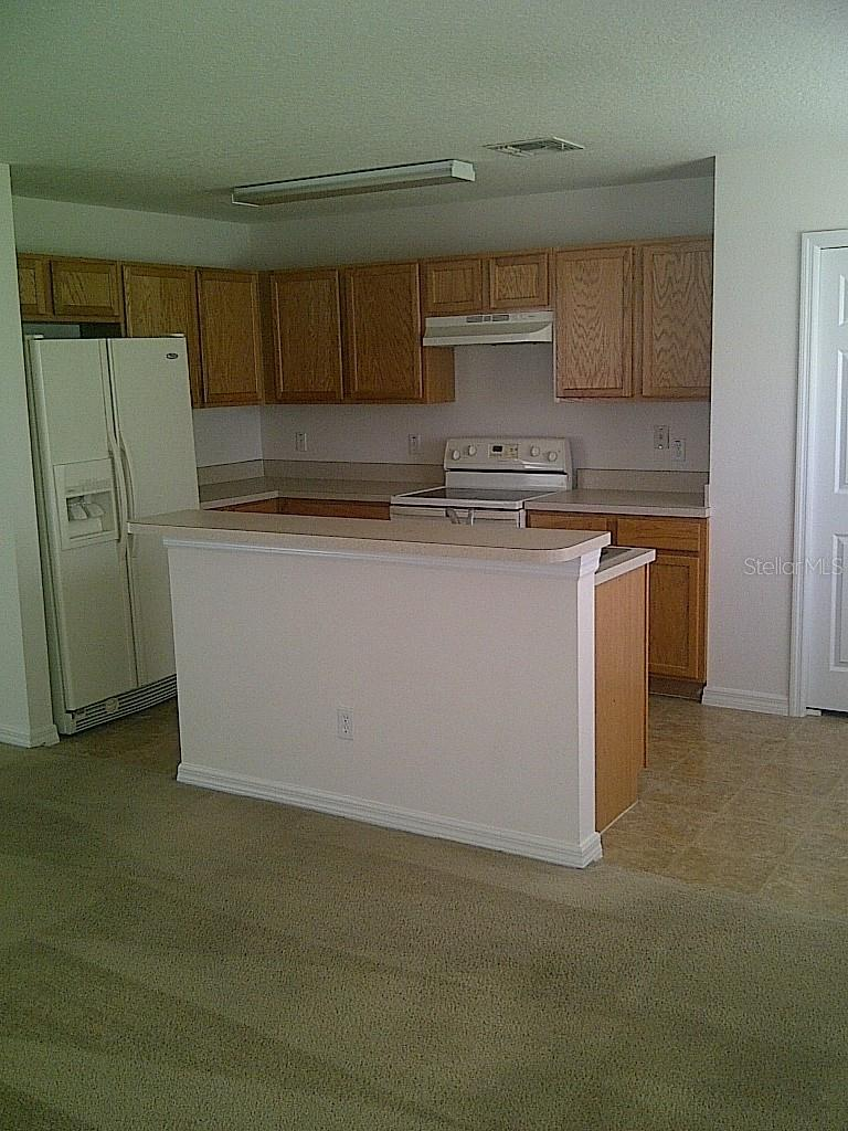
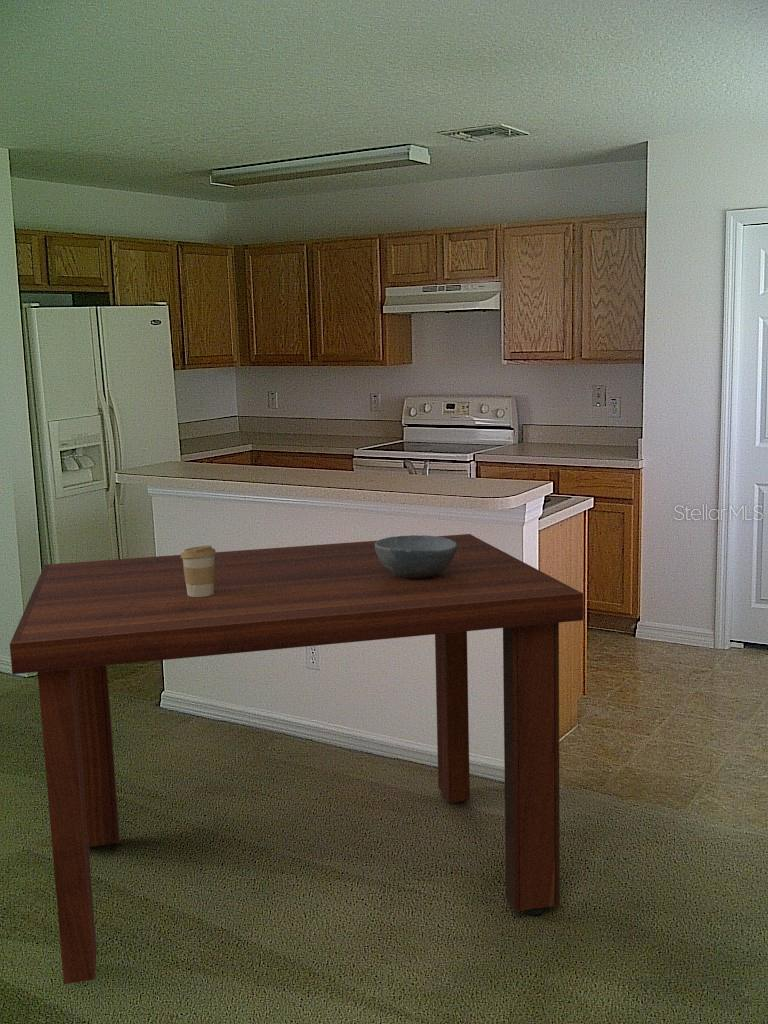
+ bowl (416, 558)
+ coffee cup (199, 569)
+ dining table (284, 648)
